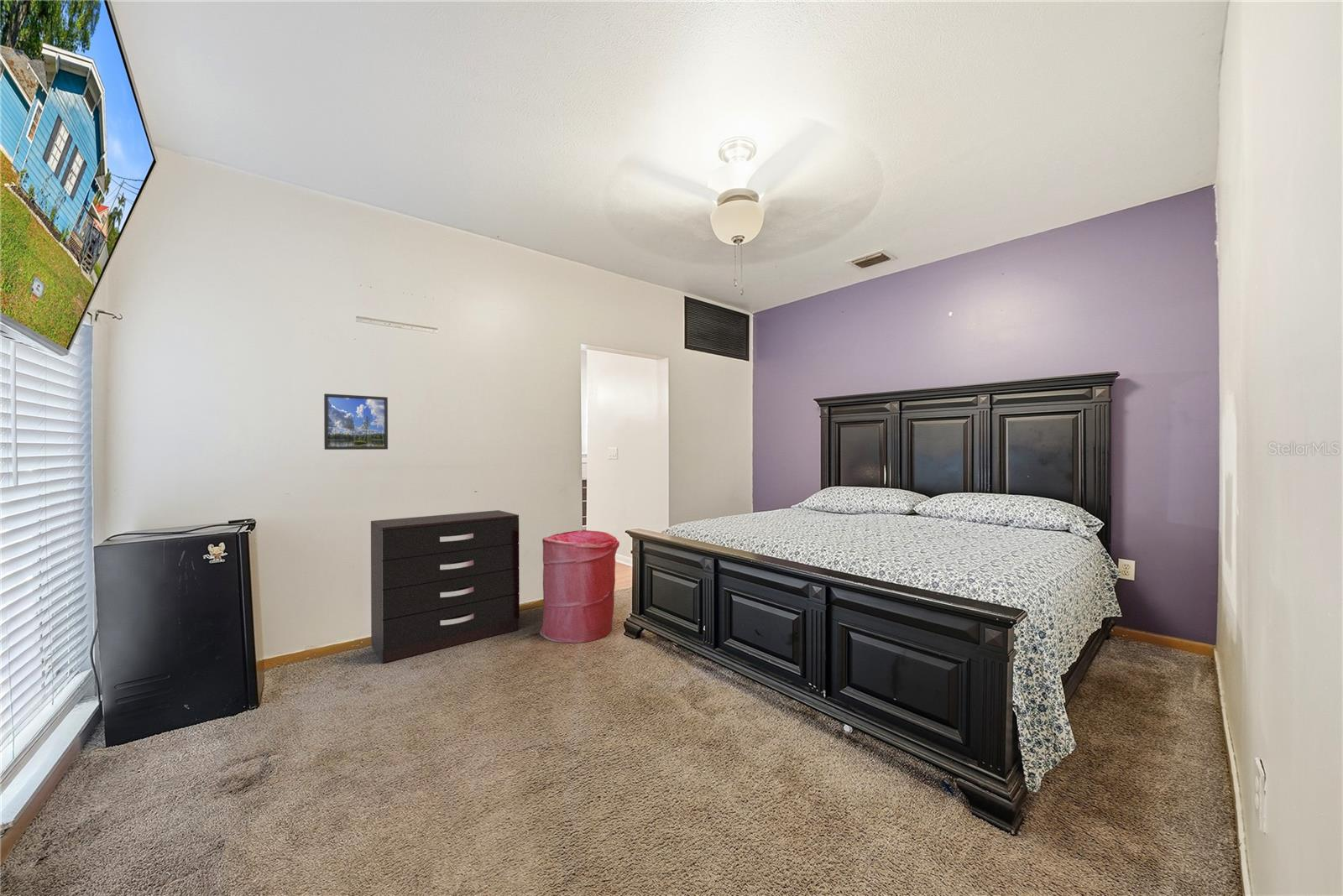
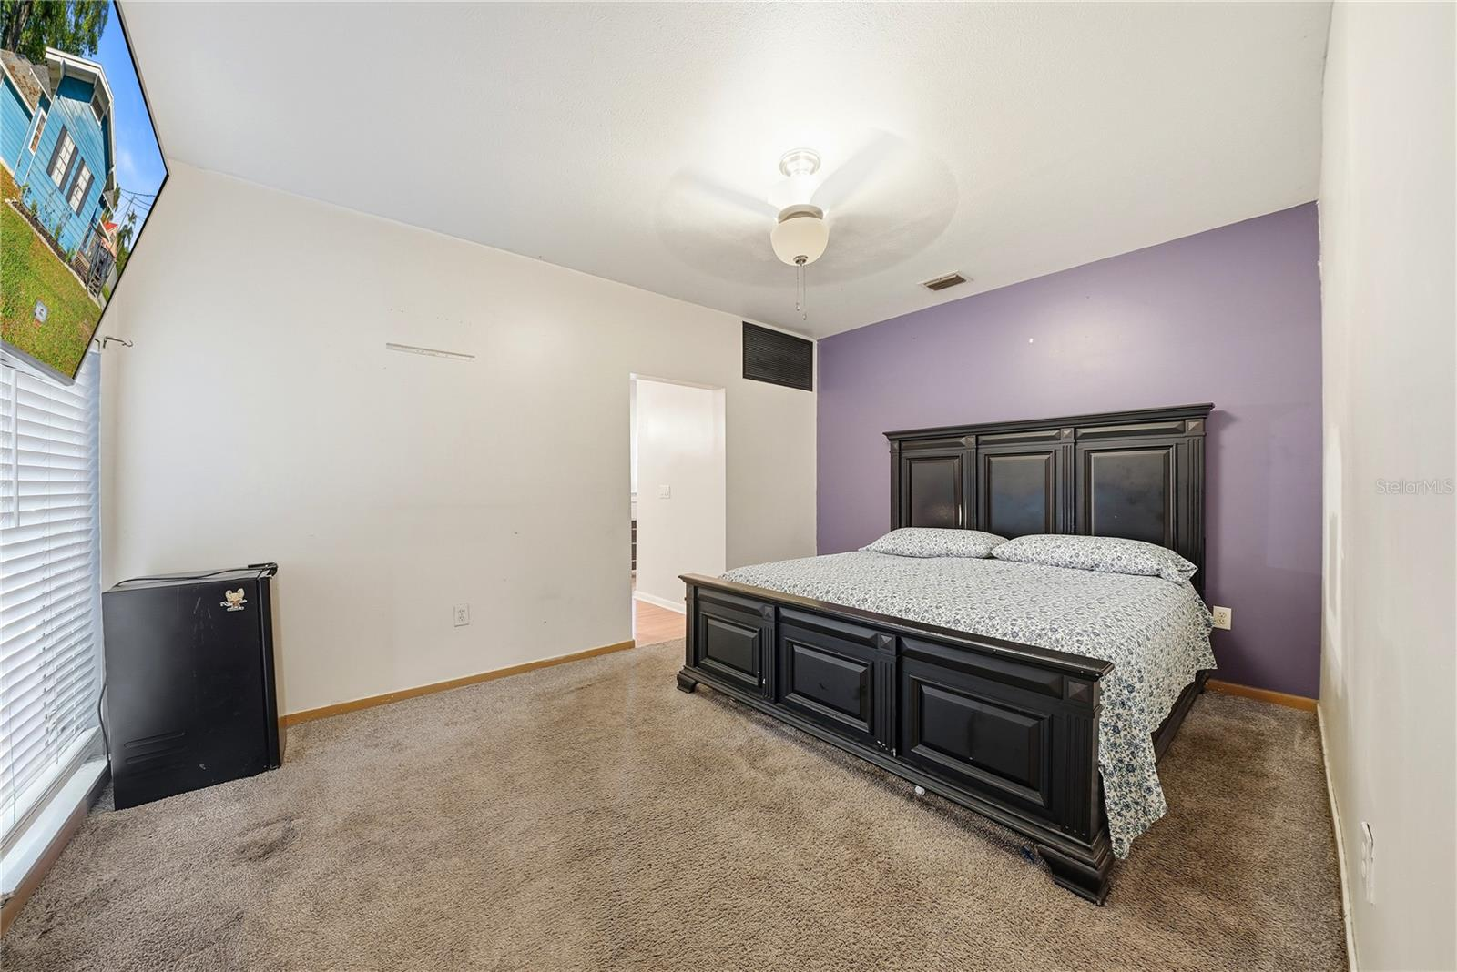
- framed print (357, 422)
- laundry hamper (580, 581)
- dresser (448, 578)
